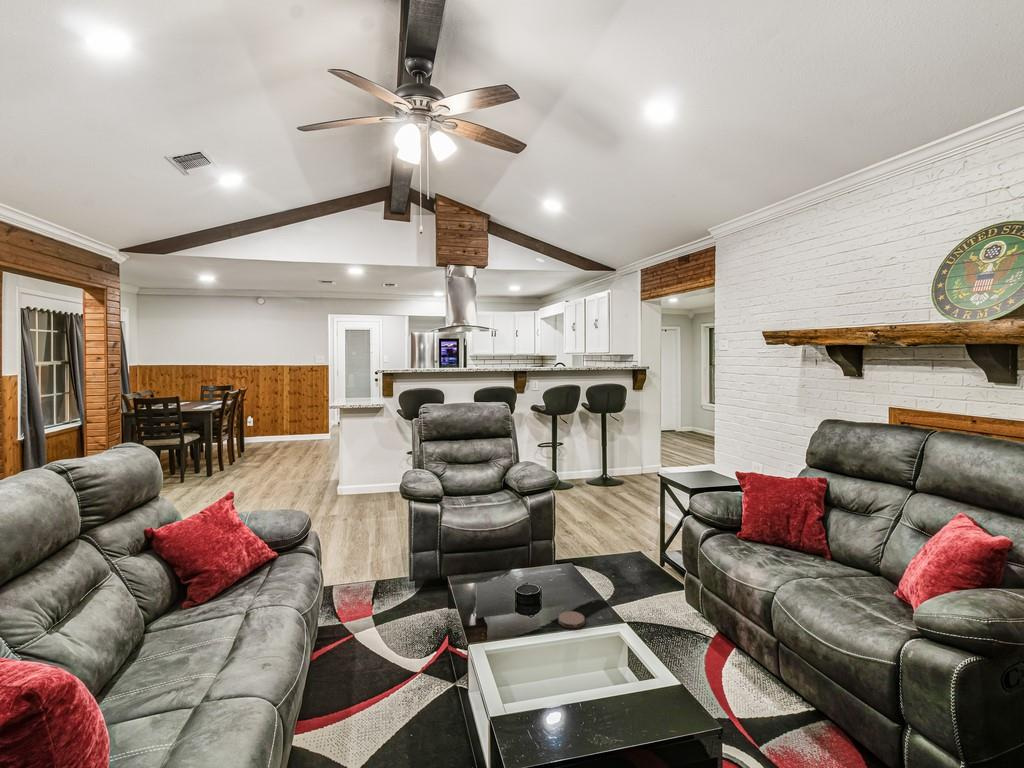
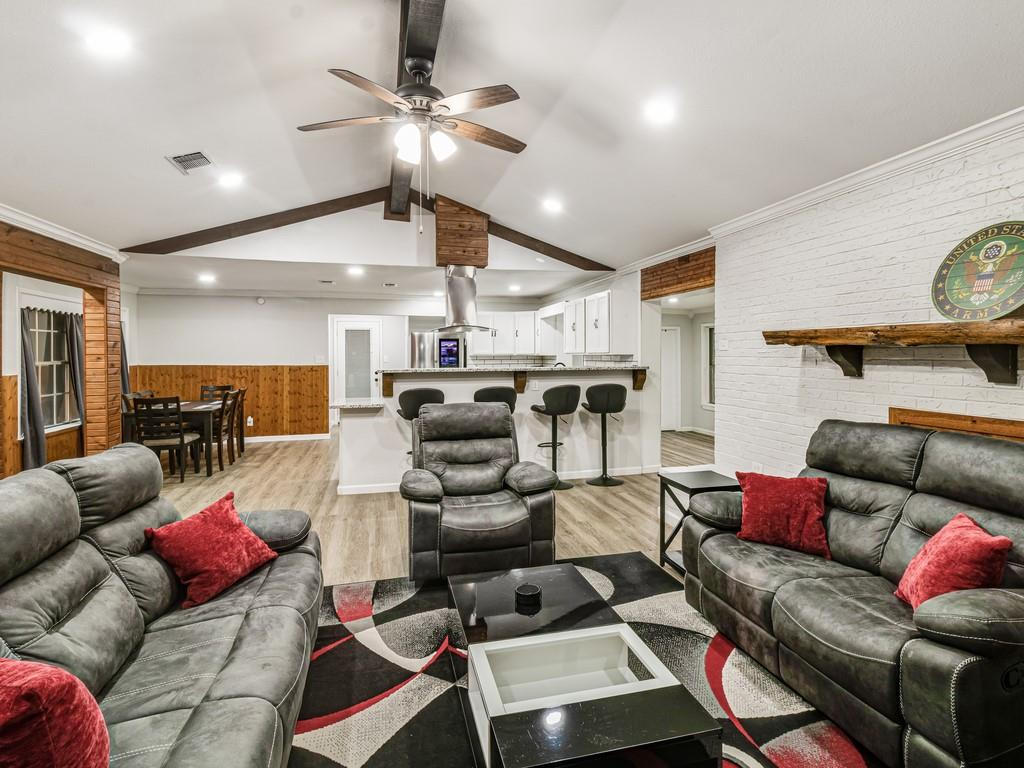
- coaster (571, 619)
